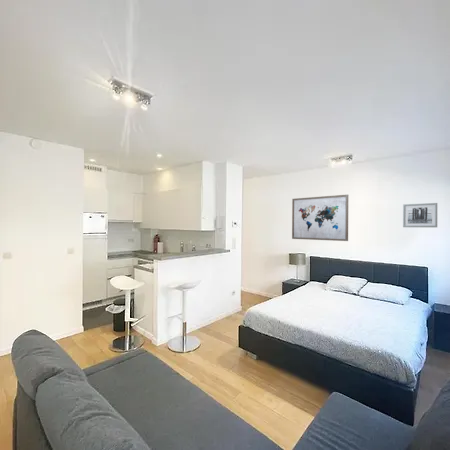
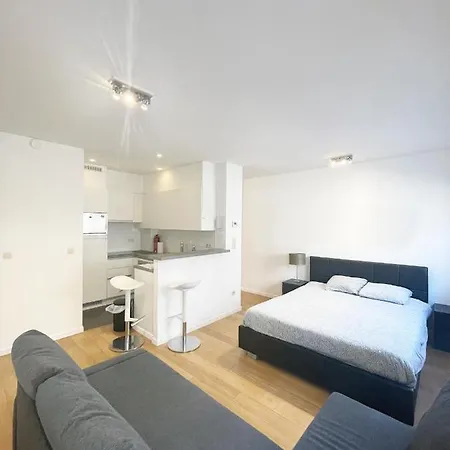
- wall art (318, 218)
- wall art (419, 215)
